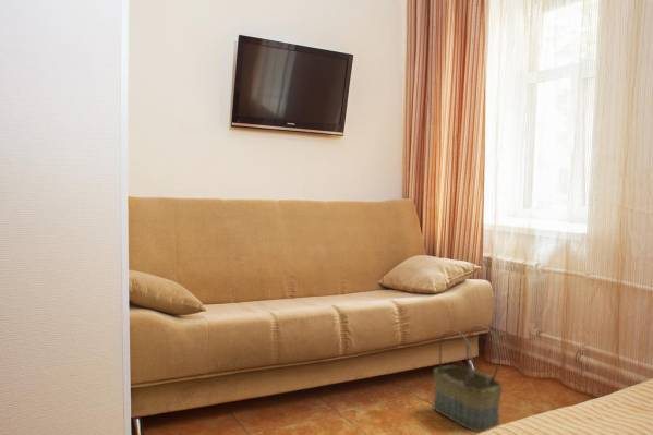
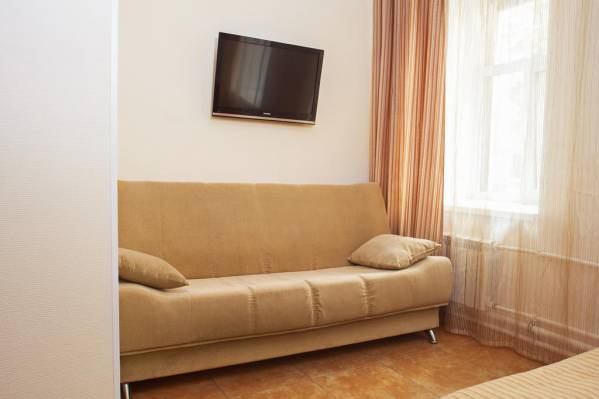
- basket (467, 372)
